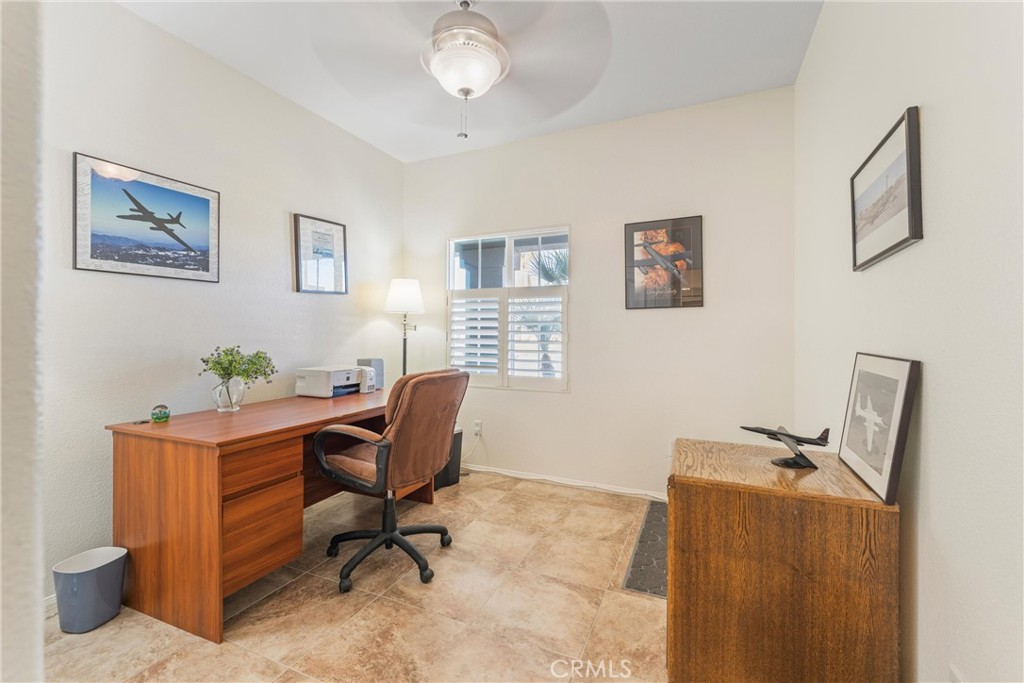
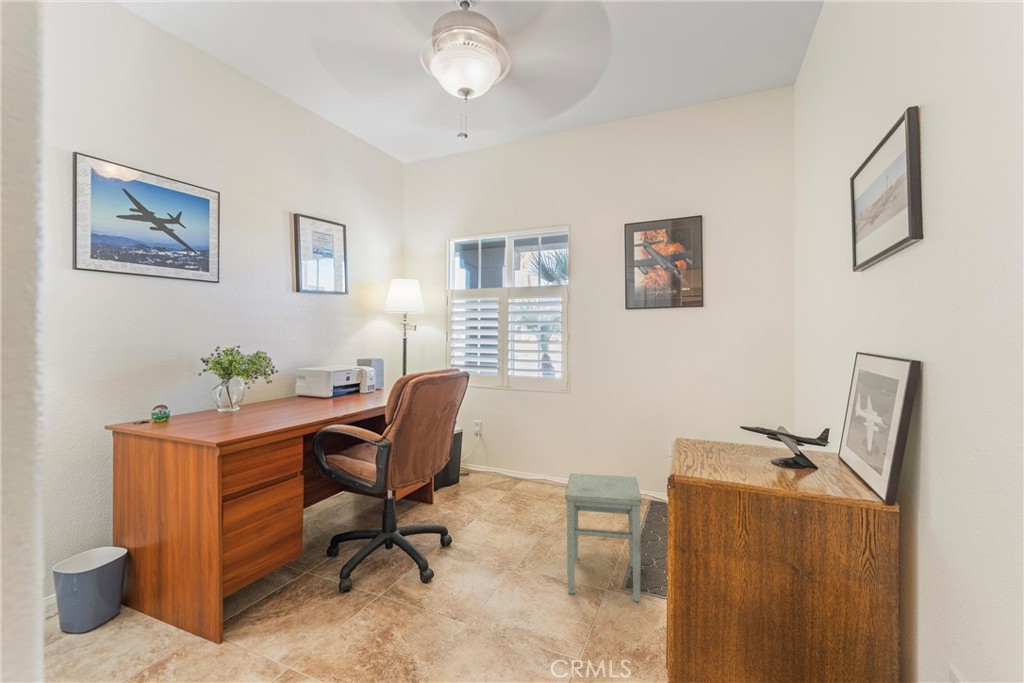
+ stool (603, 531)
